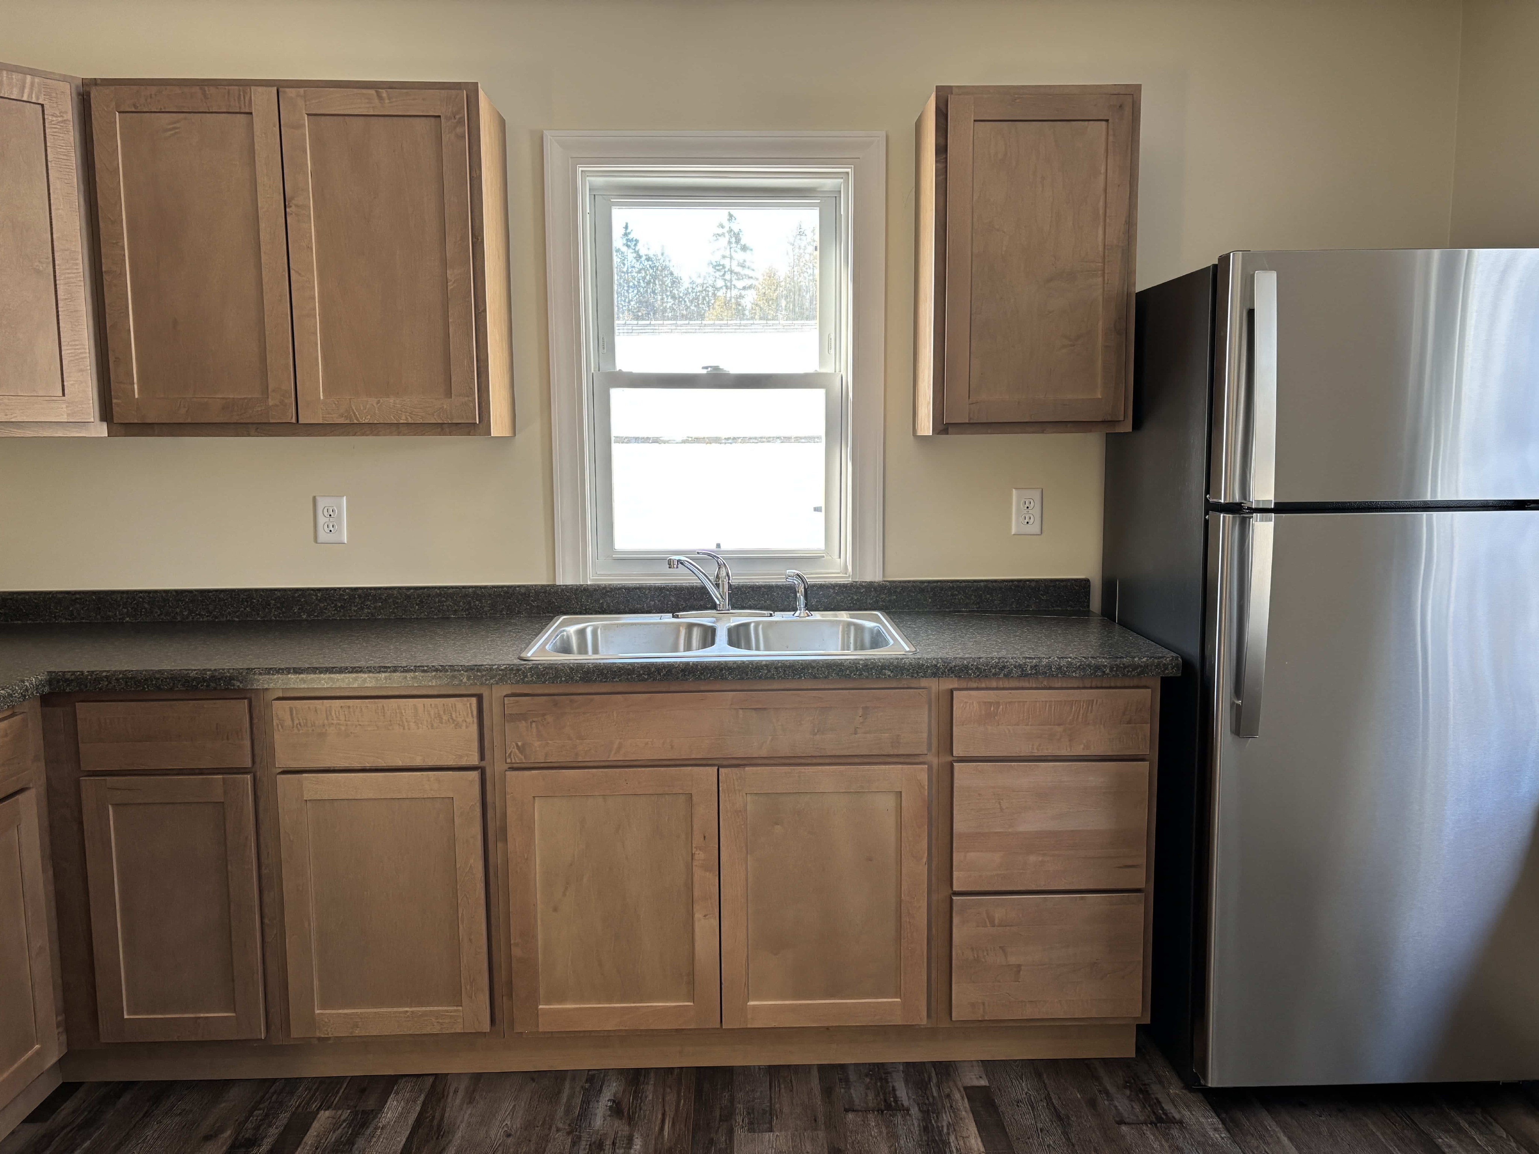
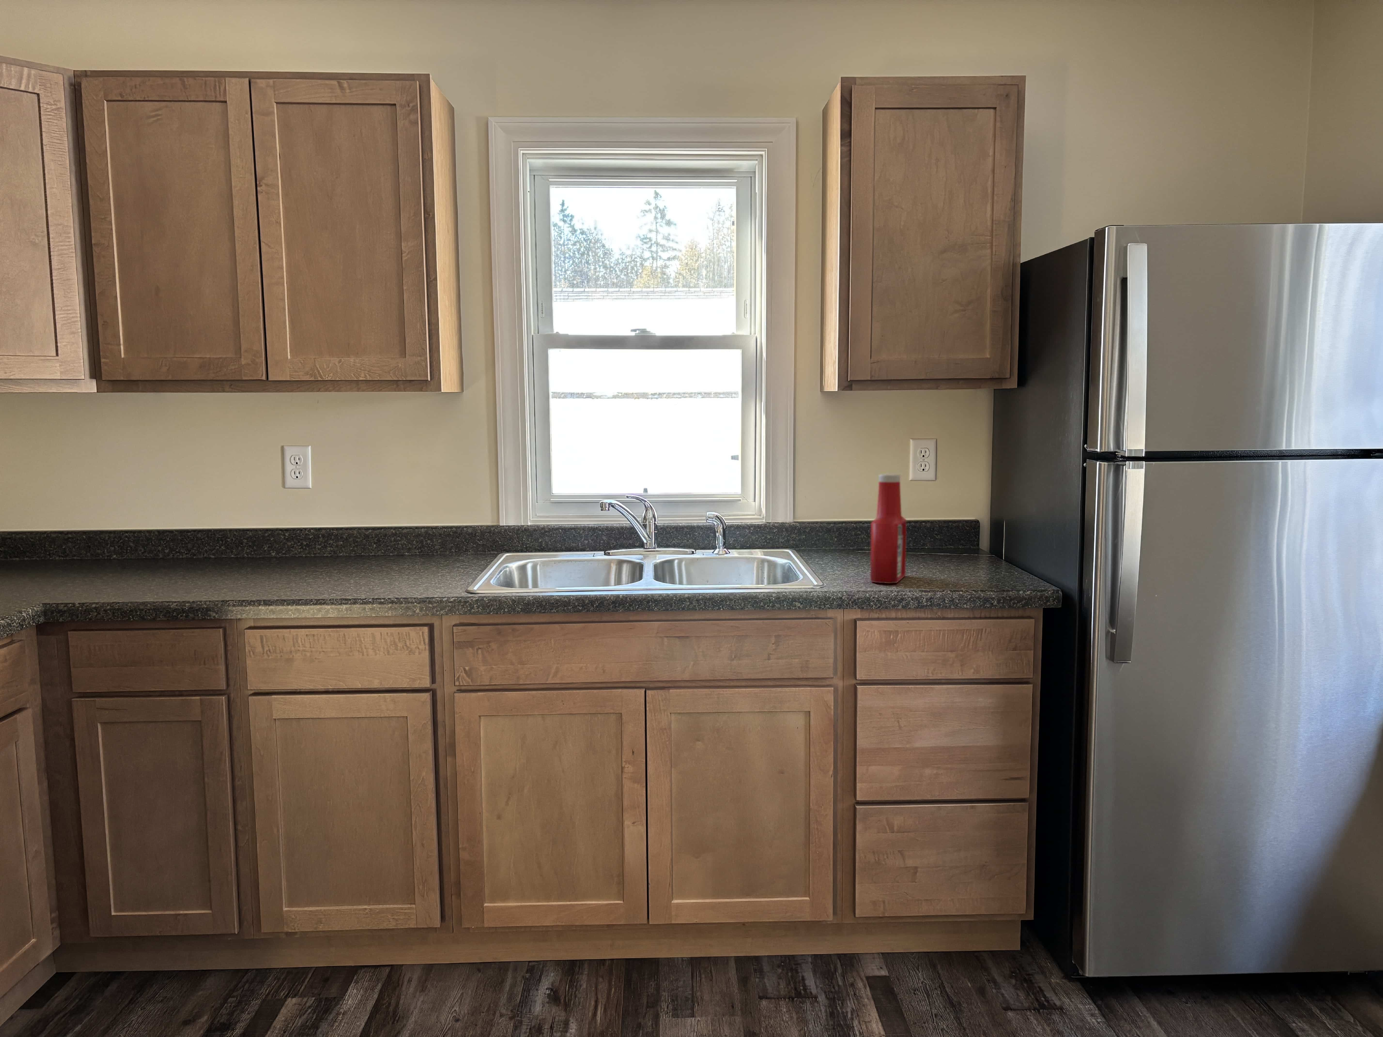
+ soap bottle (889, 526)
